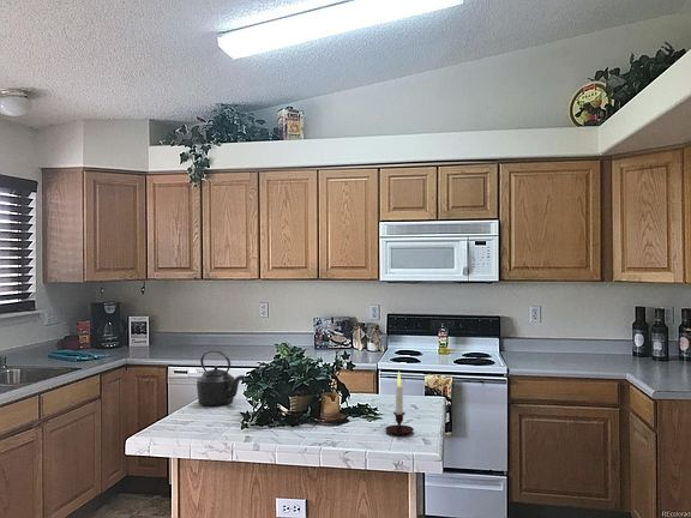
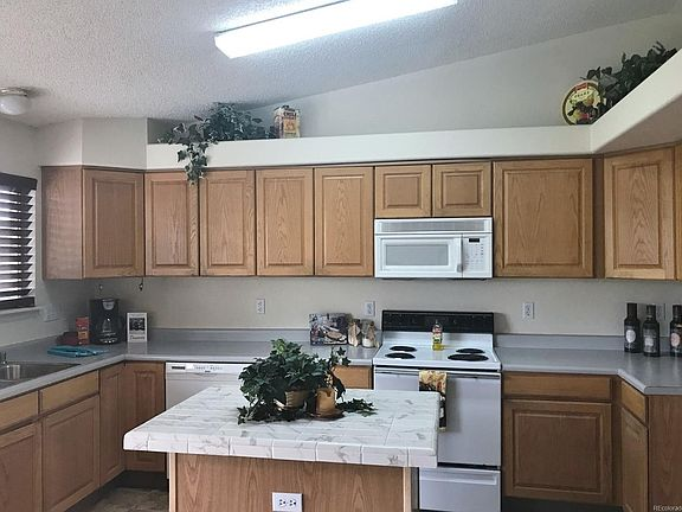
- candle (398, 402)
- kettle (222, 377)
